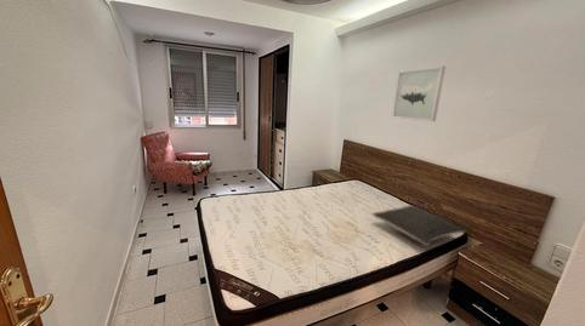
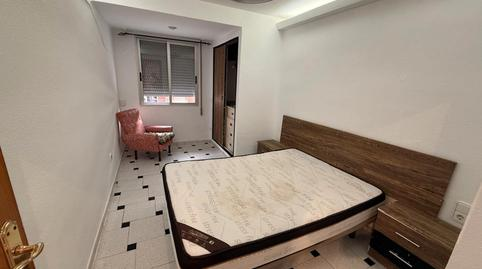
- wall art (415, 95)
- pillow (416, 222)
